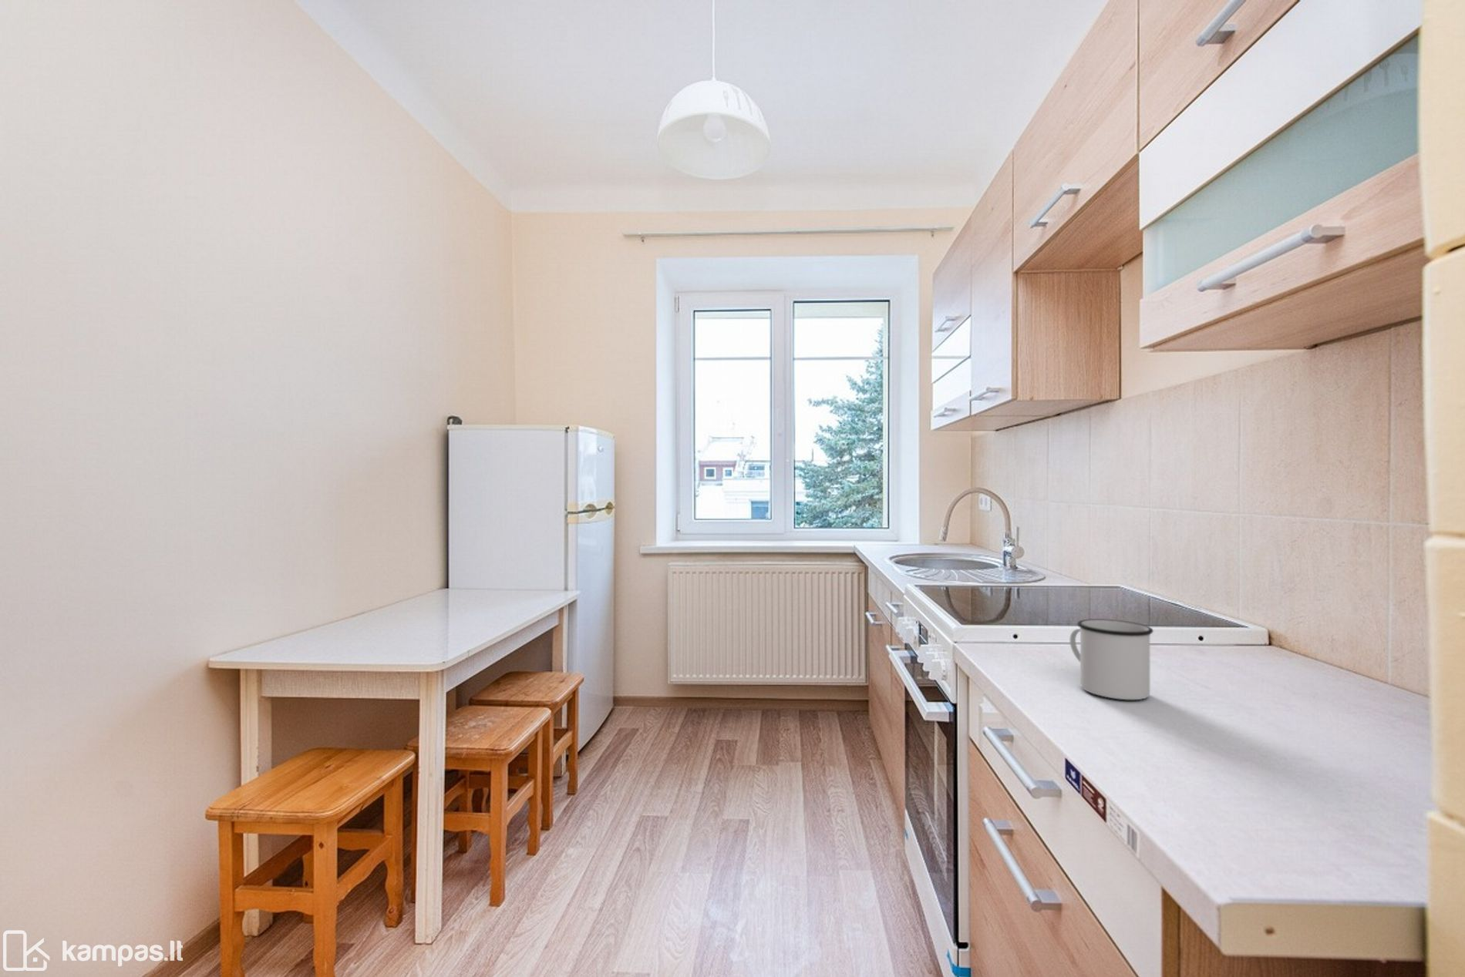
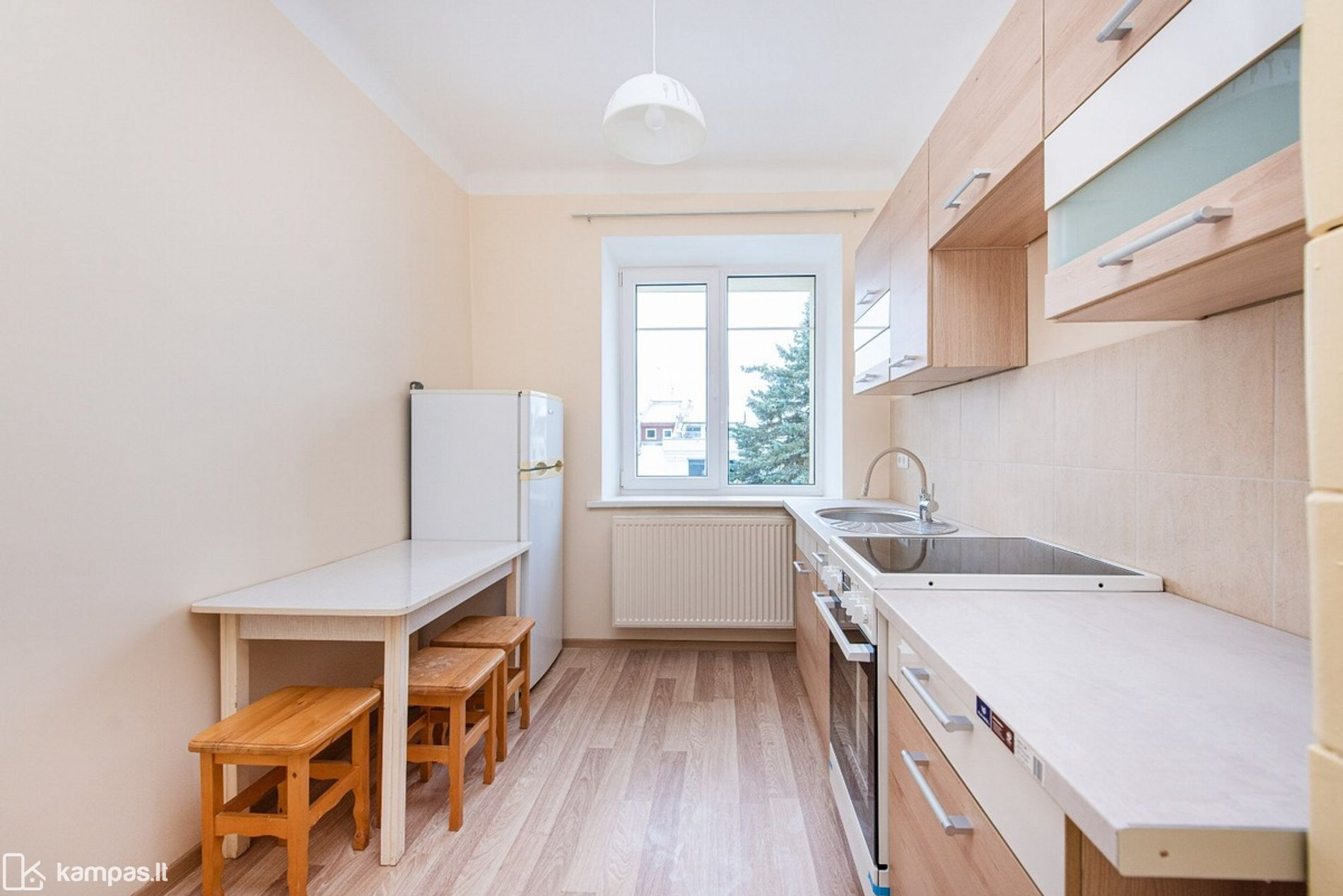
- mug (1105, 655)
